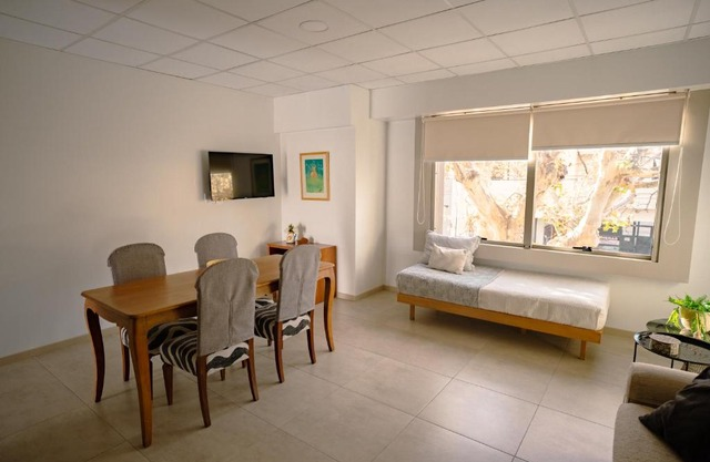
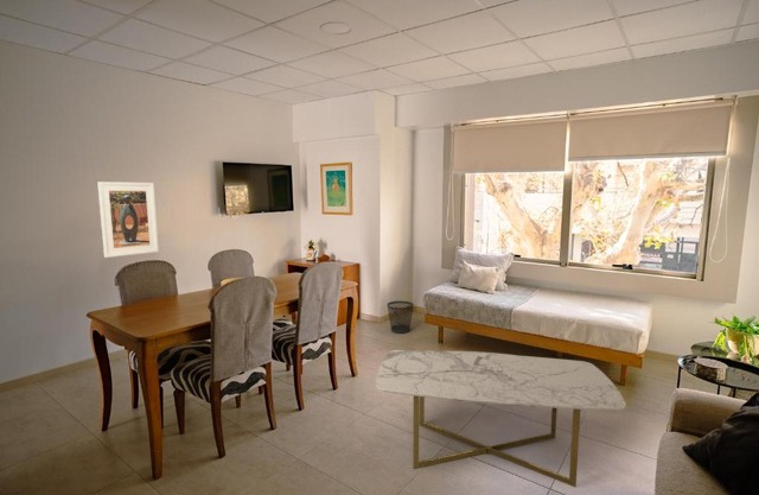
+ coffee table (485, 389)
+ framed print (129, 218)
+ wastebasket (400, 317)
